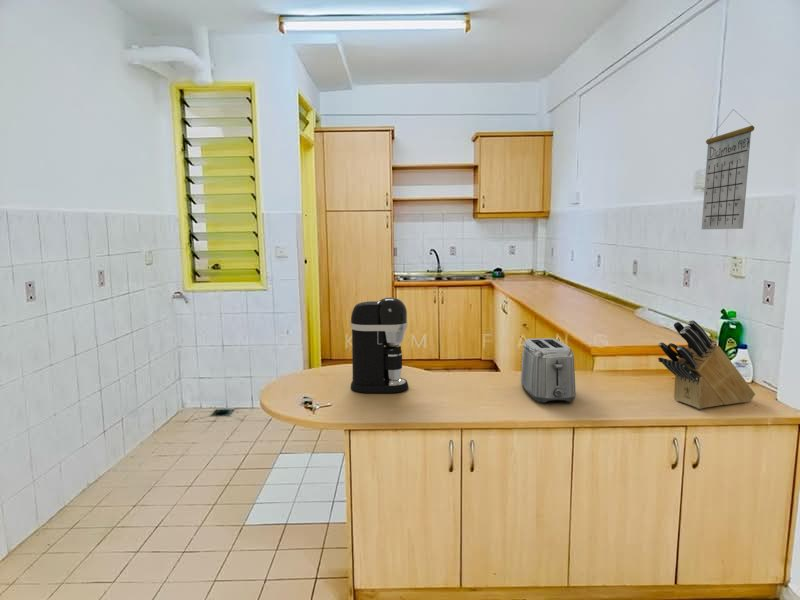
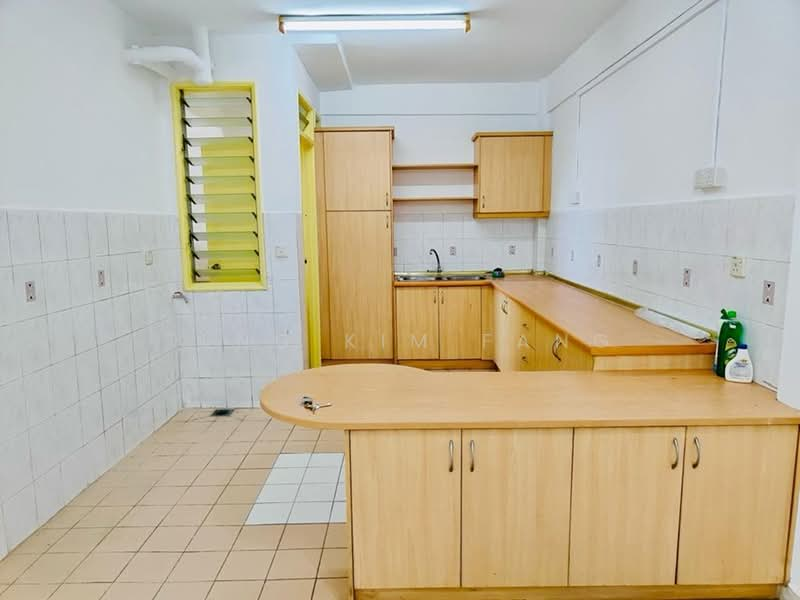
- toaster (546, 367)
- calendar (726, 170)
- coffee maker (379, 343)
- knife block (706, 360)
